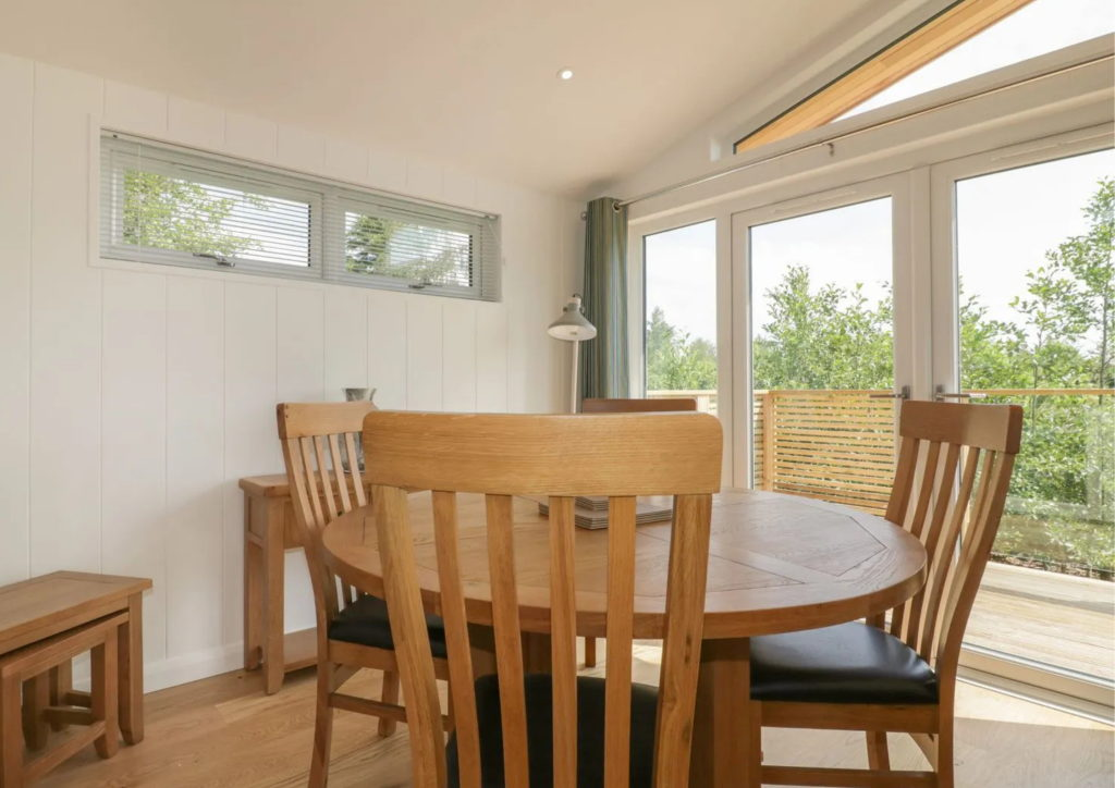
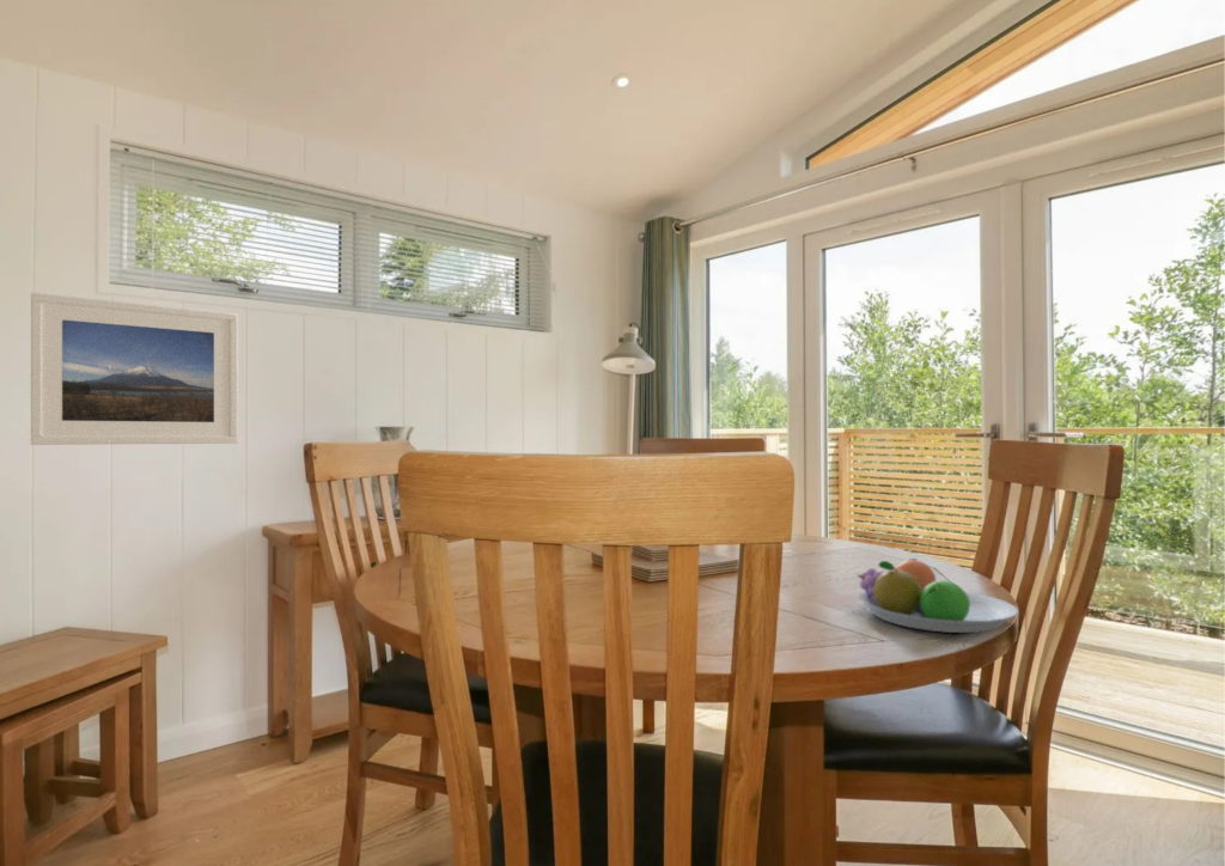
+ fruit bowl (932, 588)
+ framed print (142, 373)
